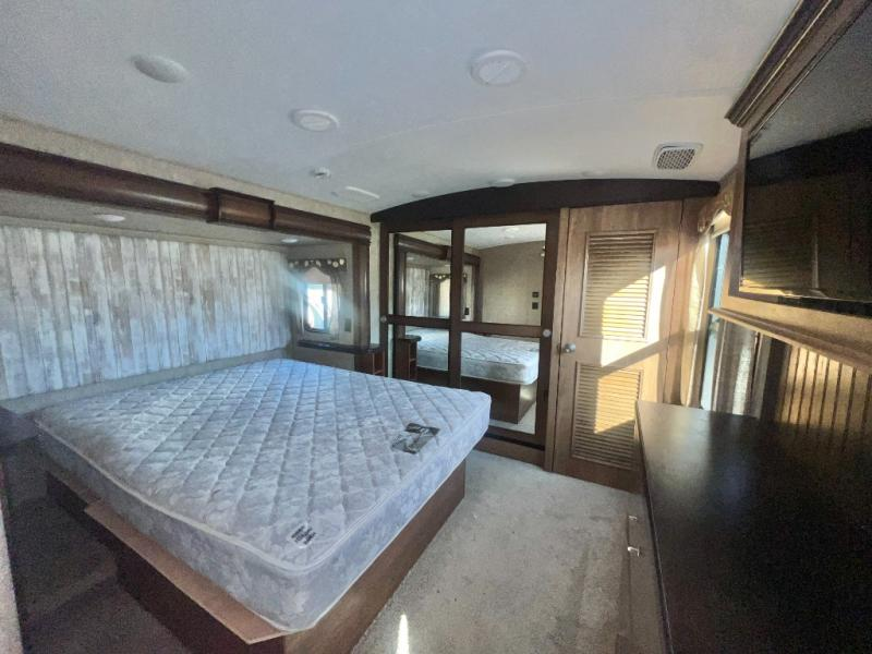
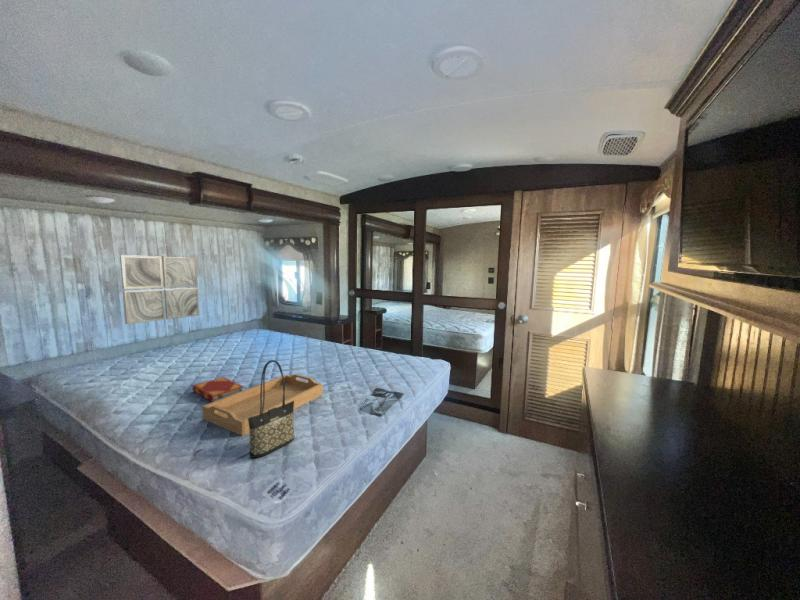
+ wall art (164, 289)
+ hardback book (218, 388)
+ serving tray (268, 397)
+ tote bag (272, 408)
